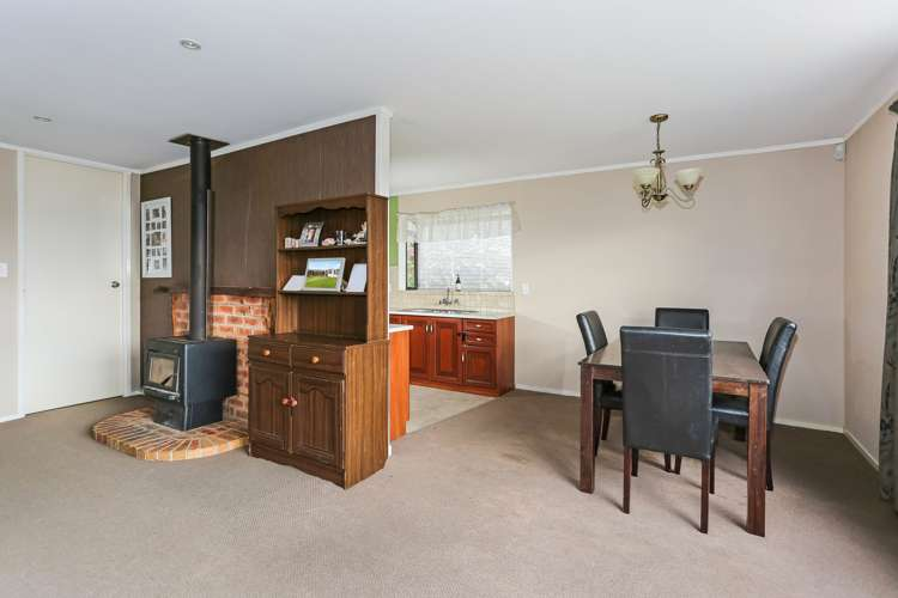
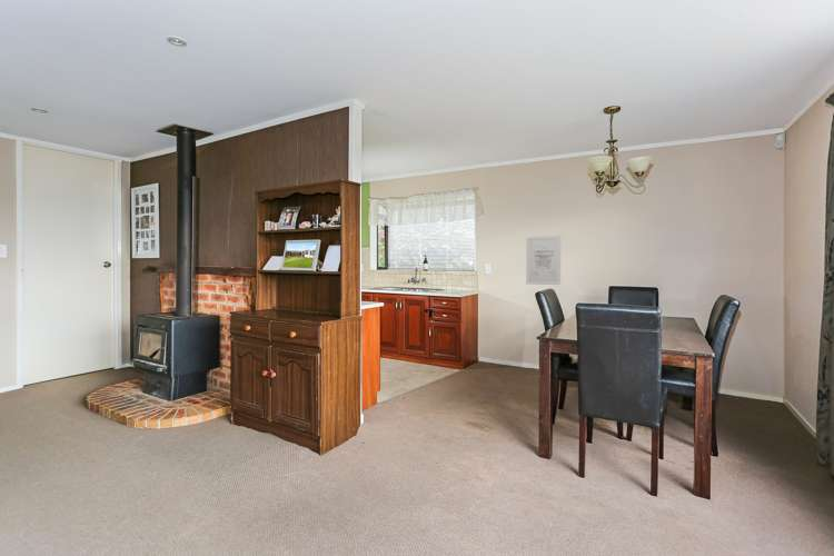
+ wall art (543, 260)
